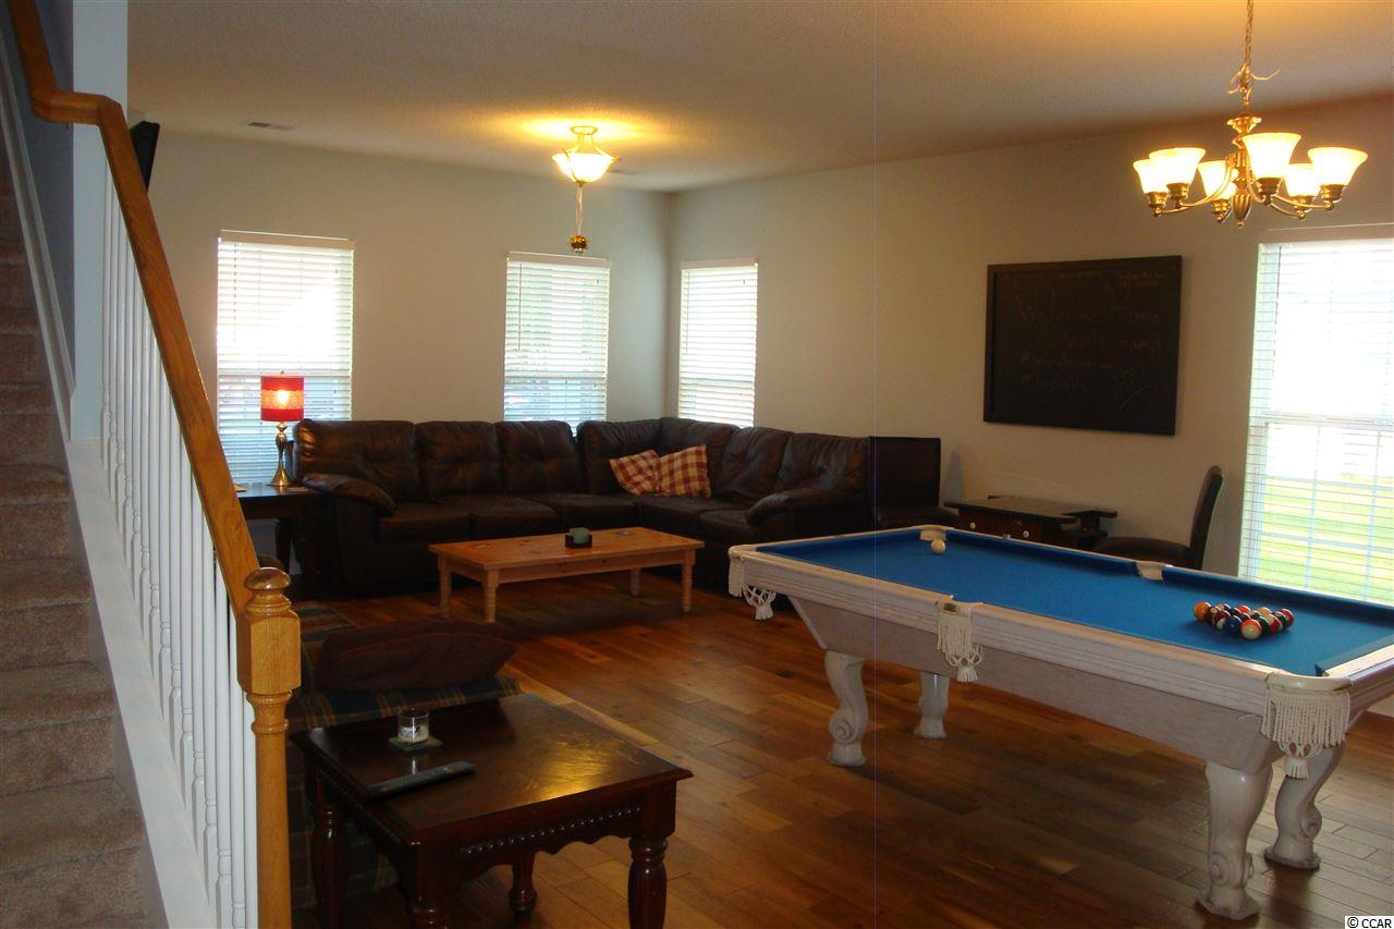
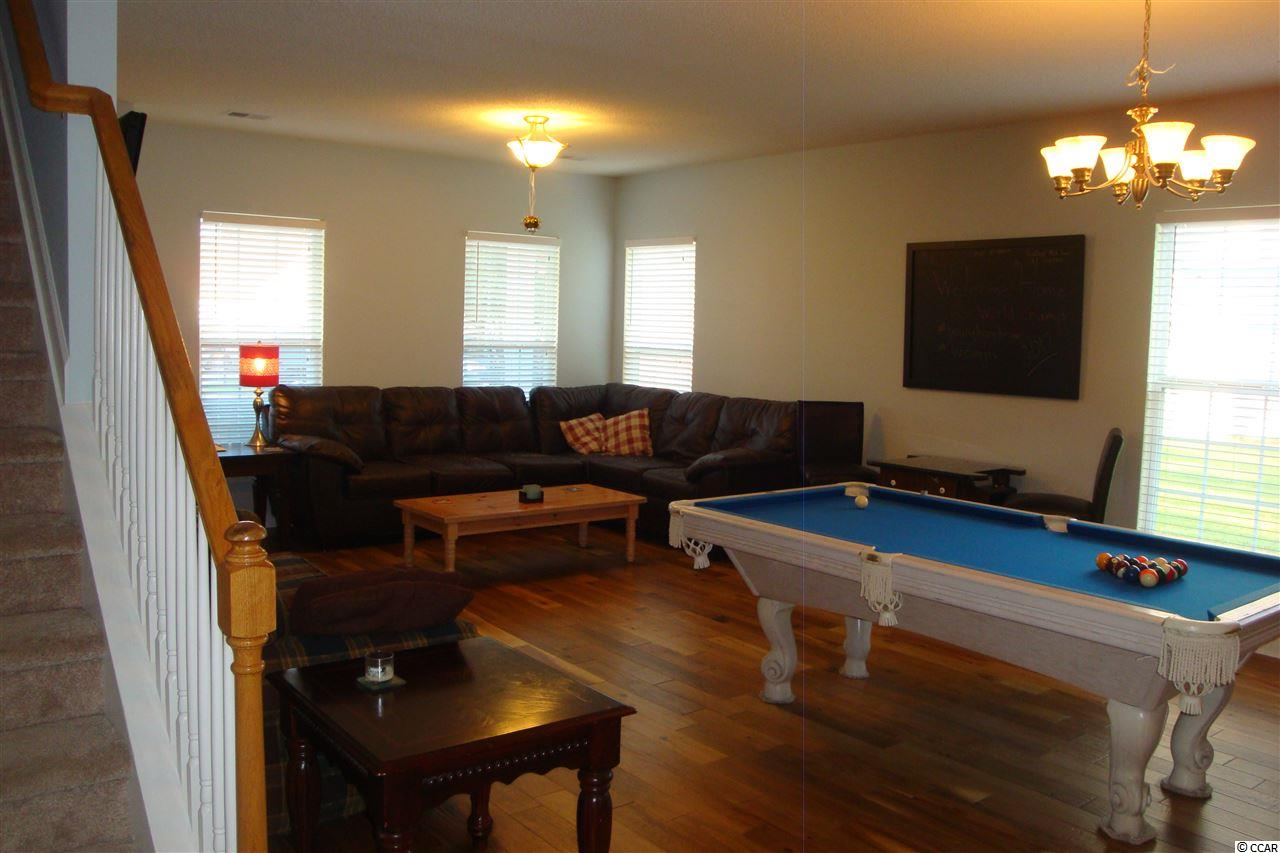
- remote control (423, 779)
